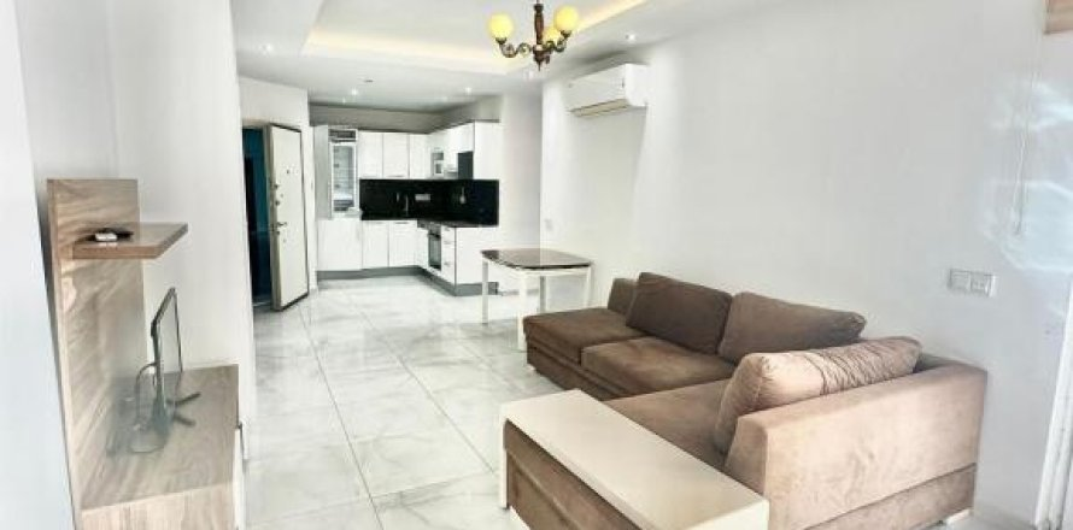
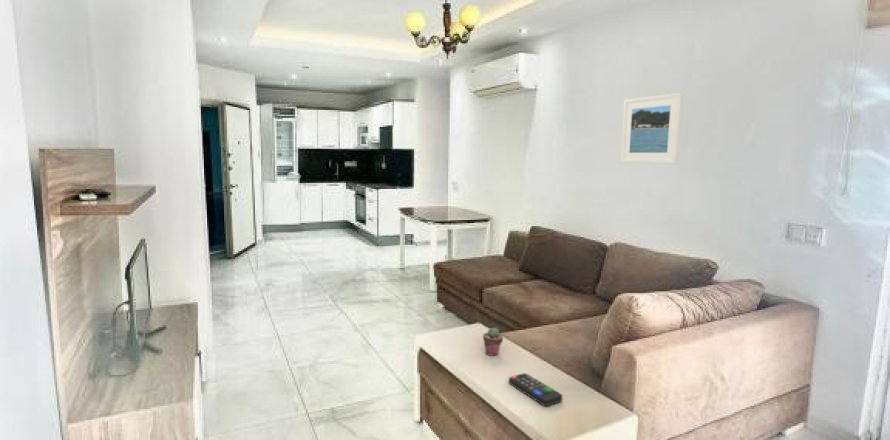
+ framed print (649, 130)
+ potted succulent (492, 340)
+ remote control (534, 388)
